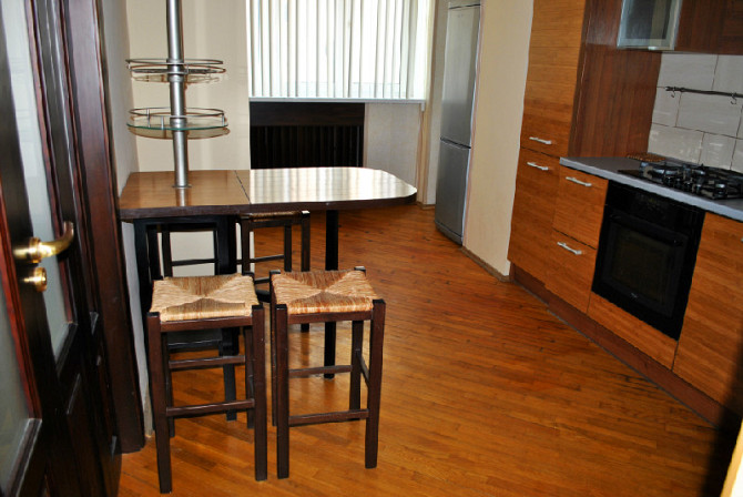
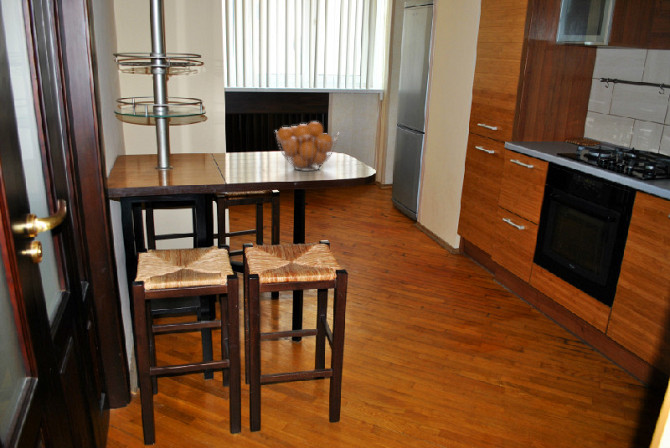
+ fruit basket (307, 145)
